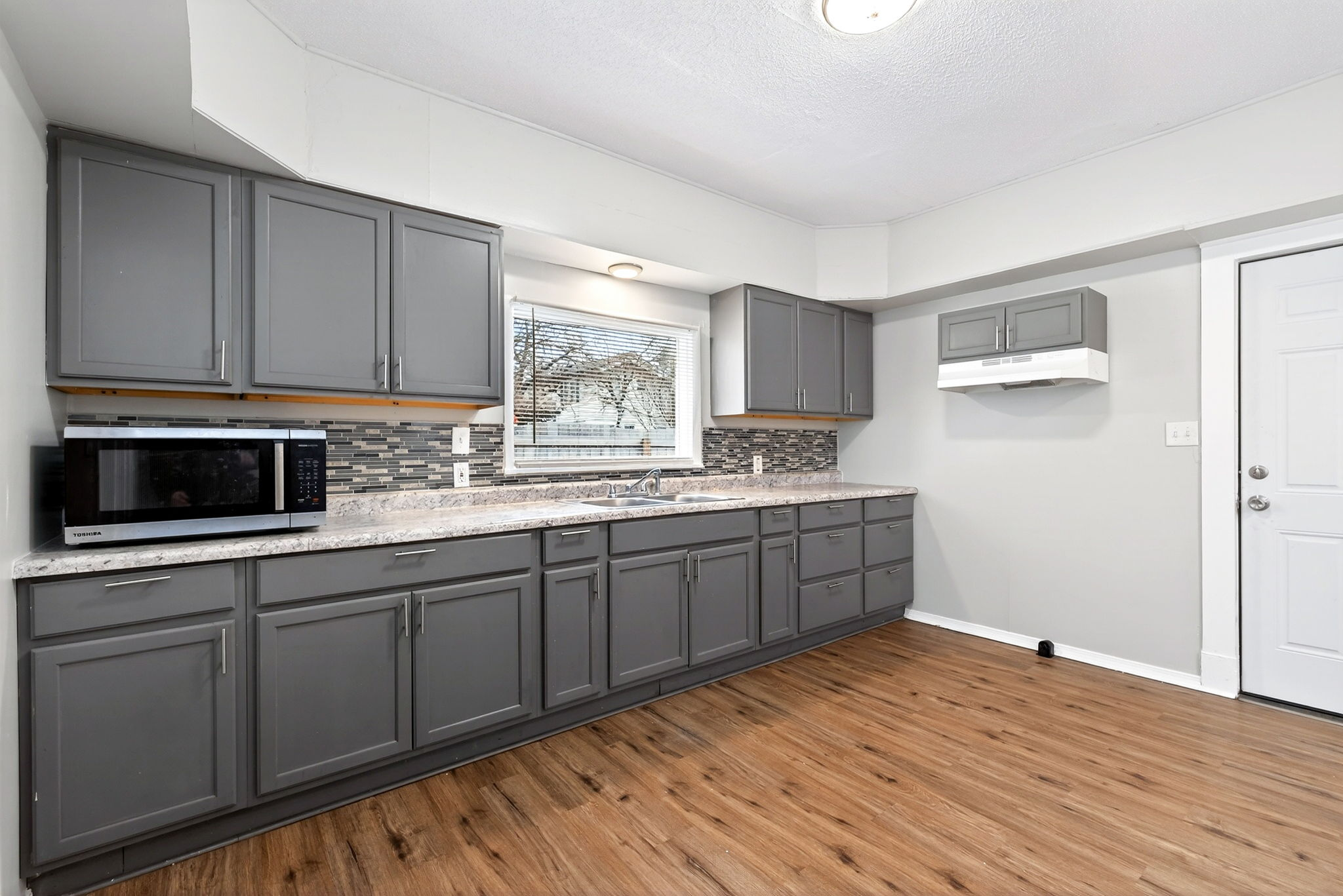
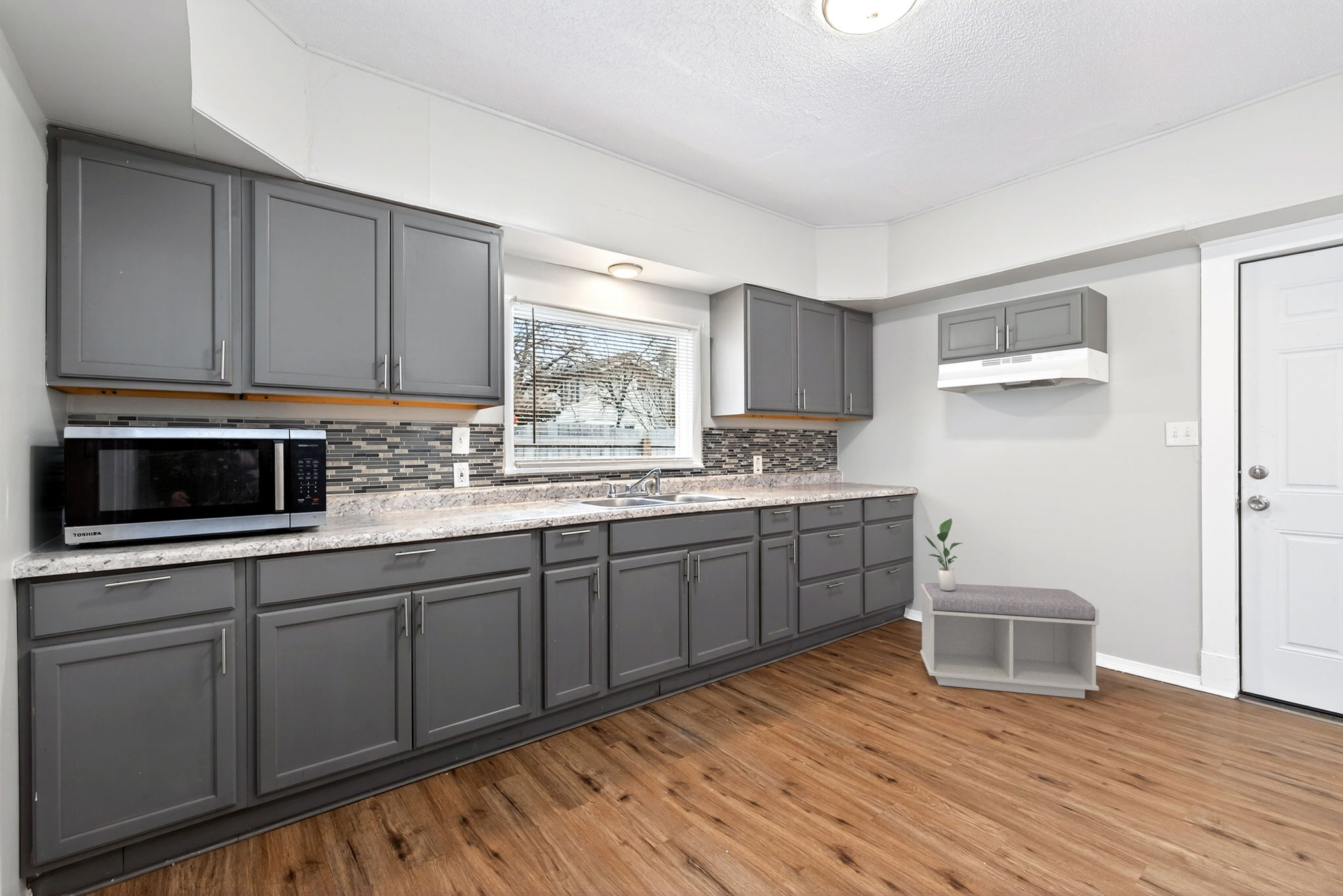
+ bench (1002, 635)
+ potted plant (946, 555)
